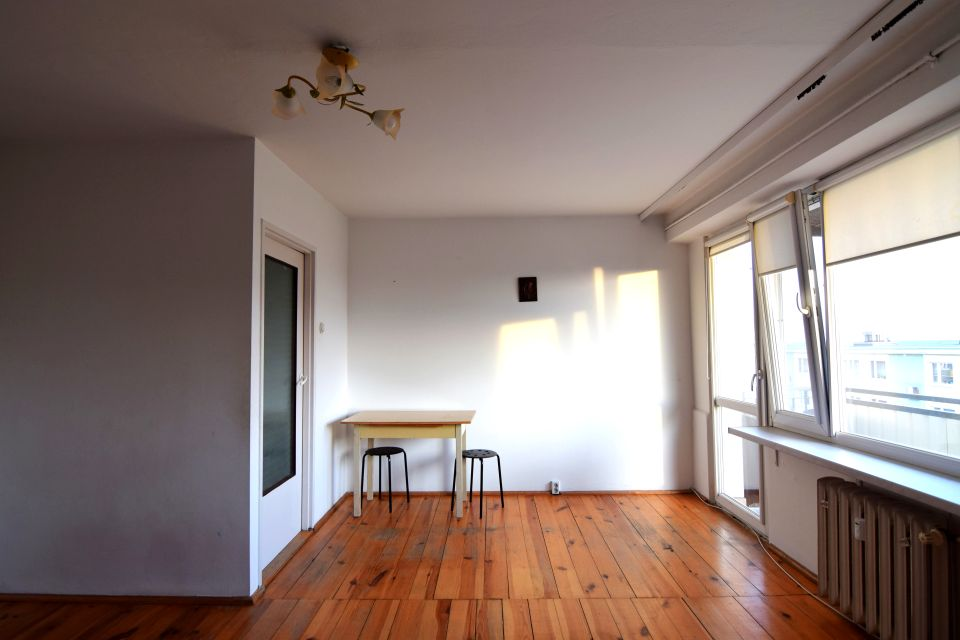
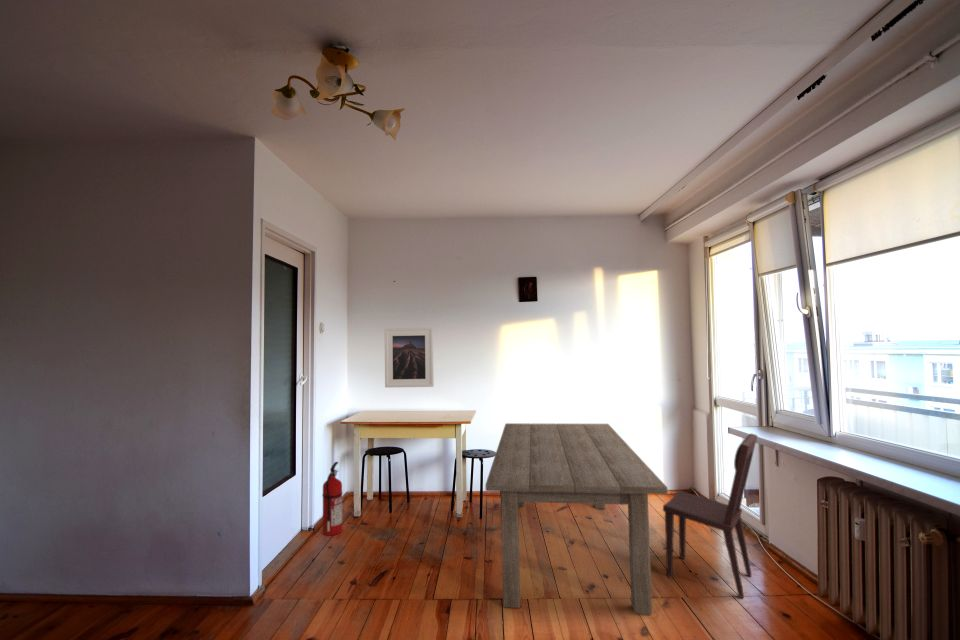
+ fire extinguisher (332, 498)
+ dining table (564, 494)
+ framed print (409, 357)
+ dining chair (711, 505)
